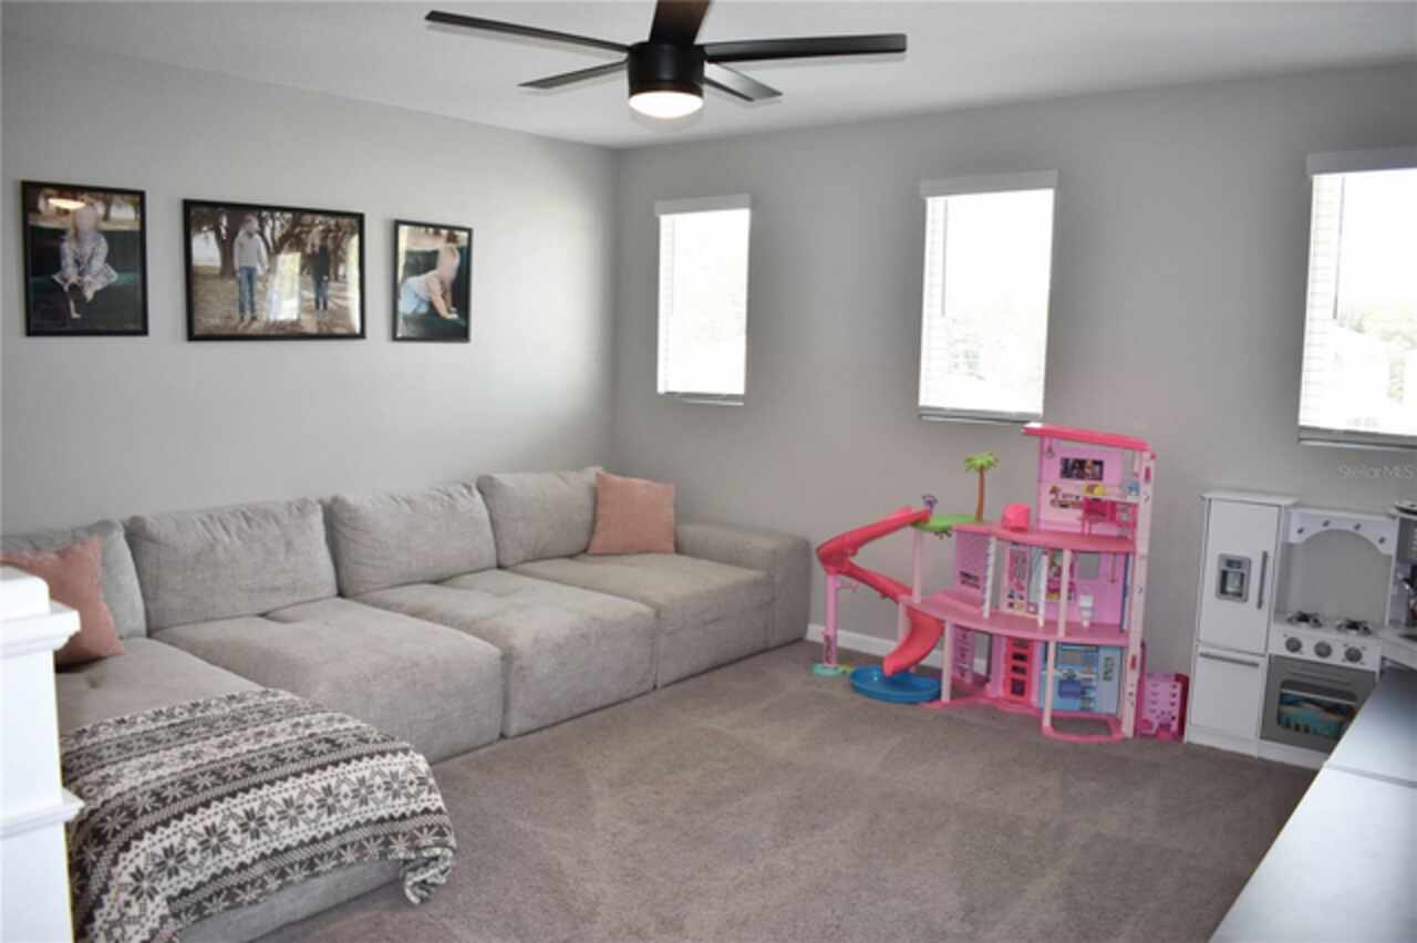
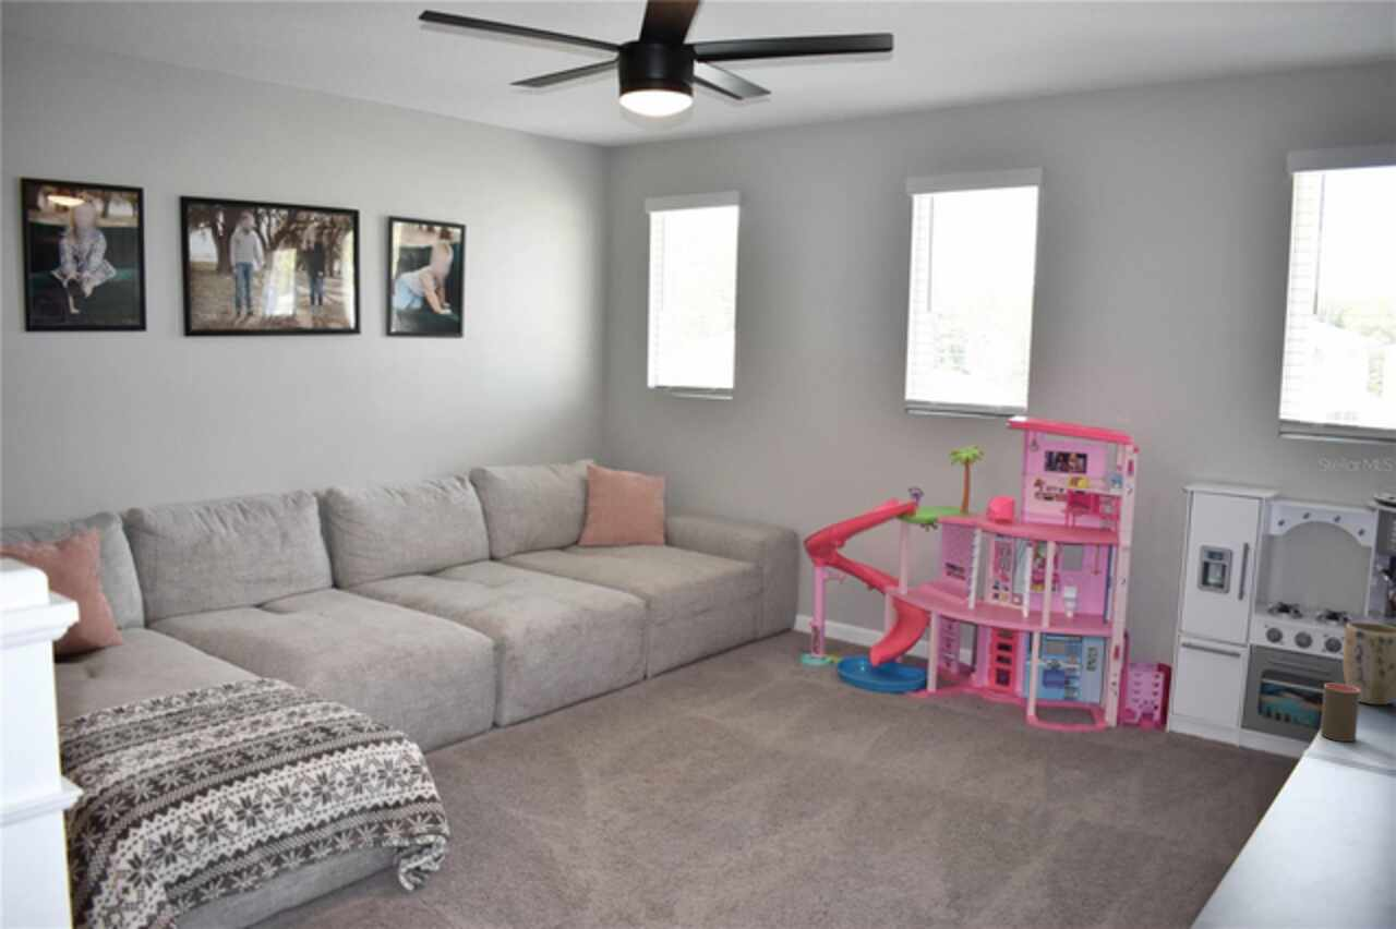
+ plant pot (1371, 663)
+ cup (1339, 712)
